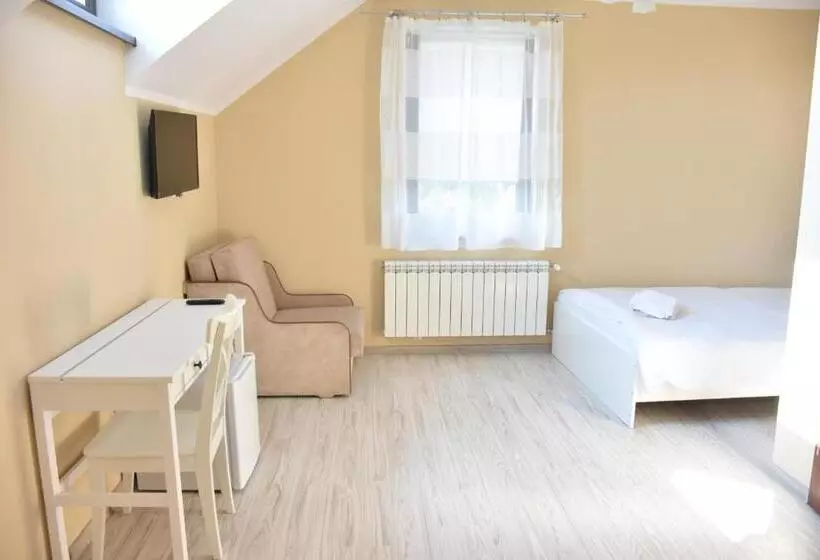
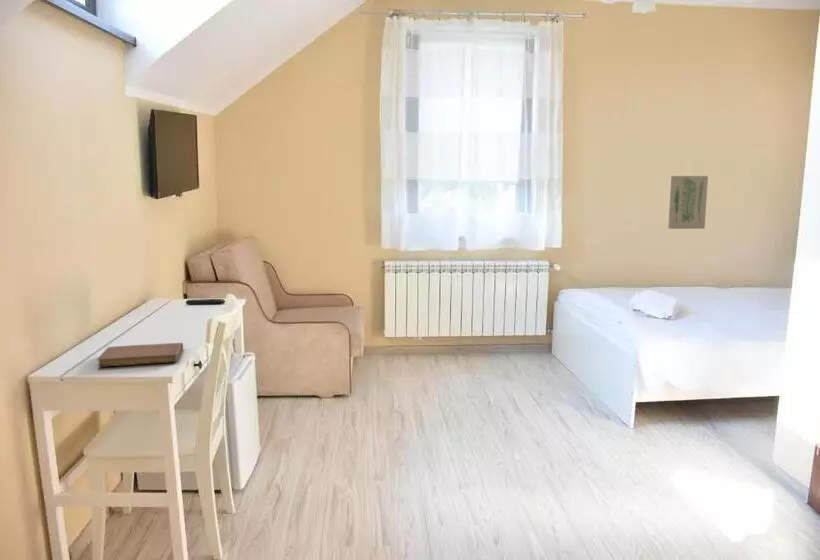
+ wall art (688, 202)
+ notebook (142, 353)
